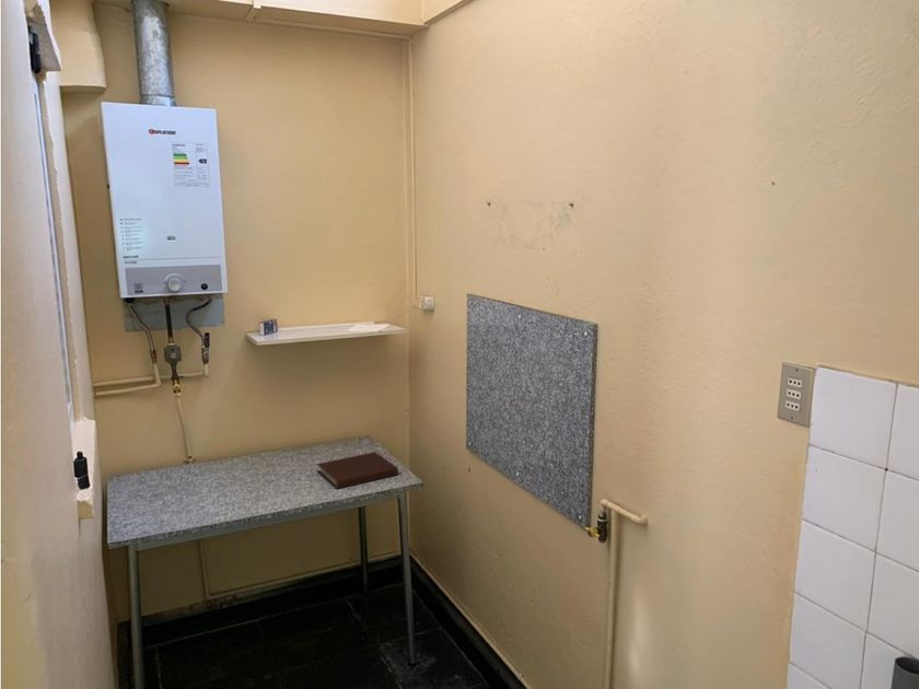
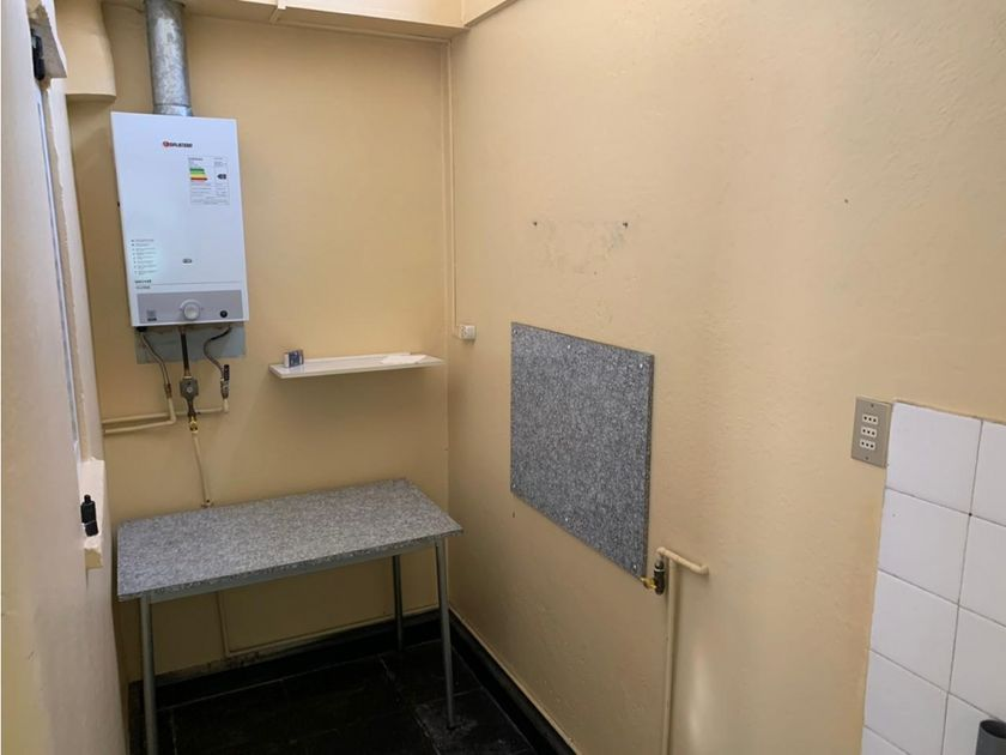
- notebook (357, 469)
